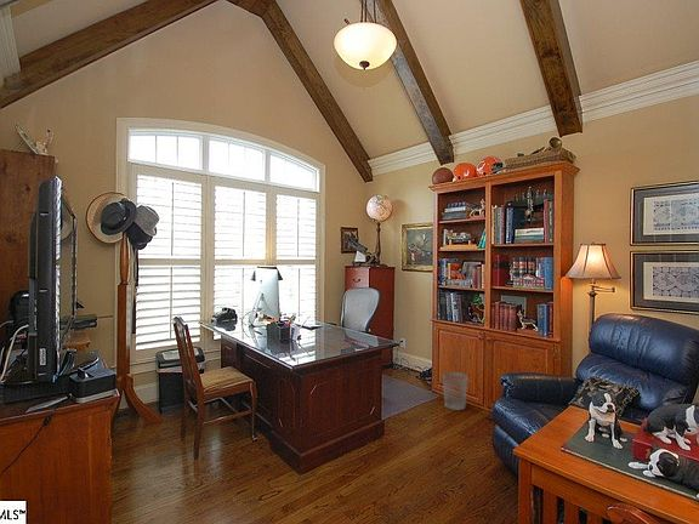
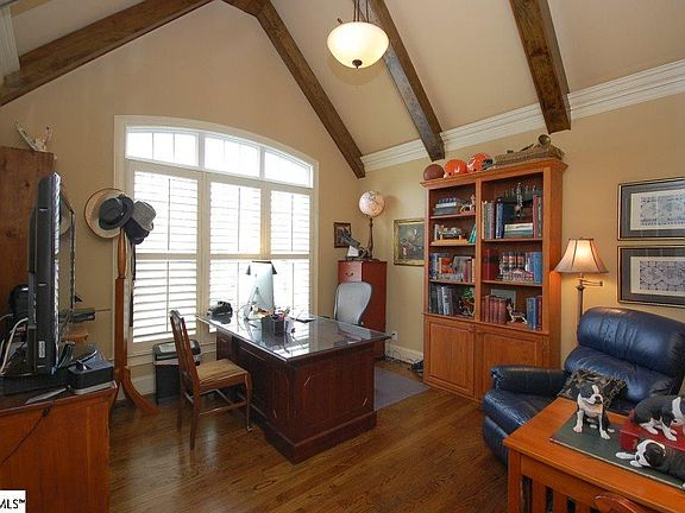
- wastebasket (454, 391)
